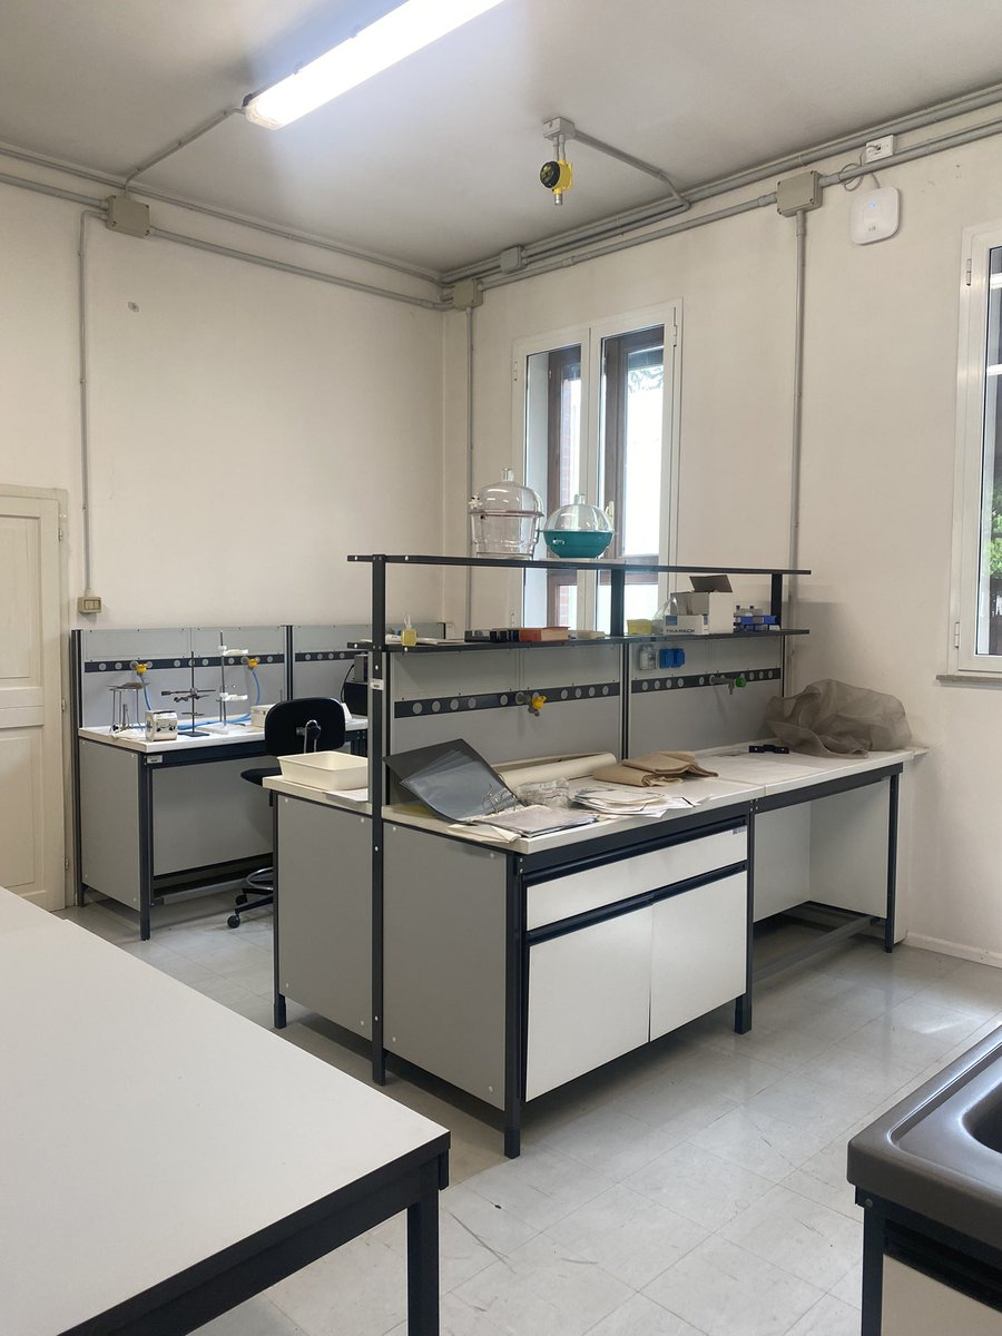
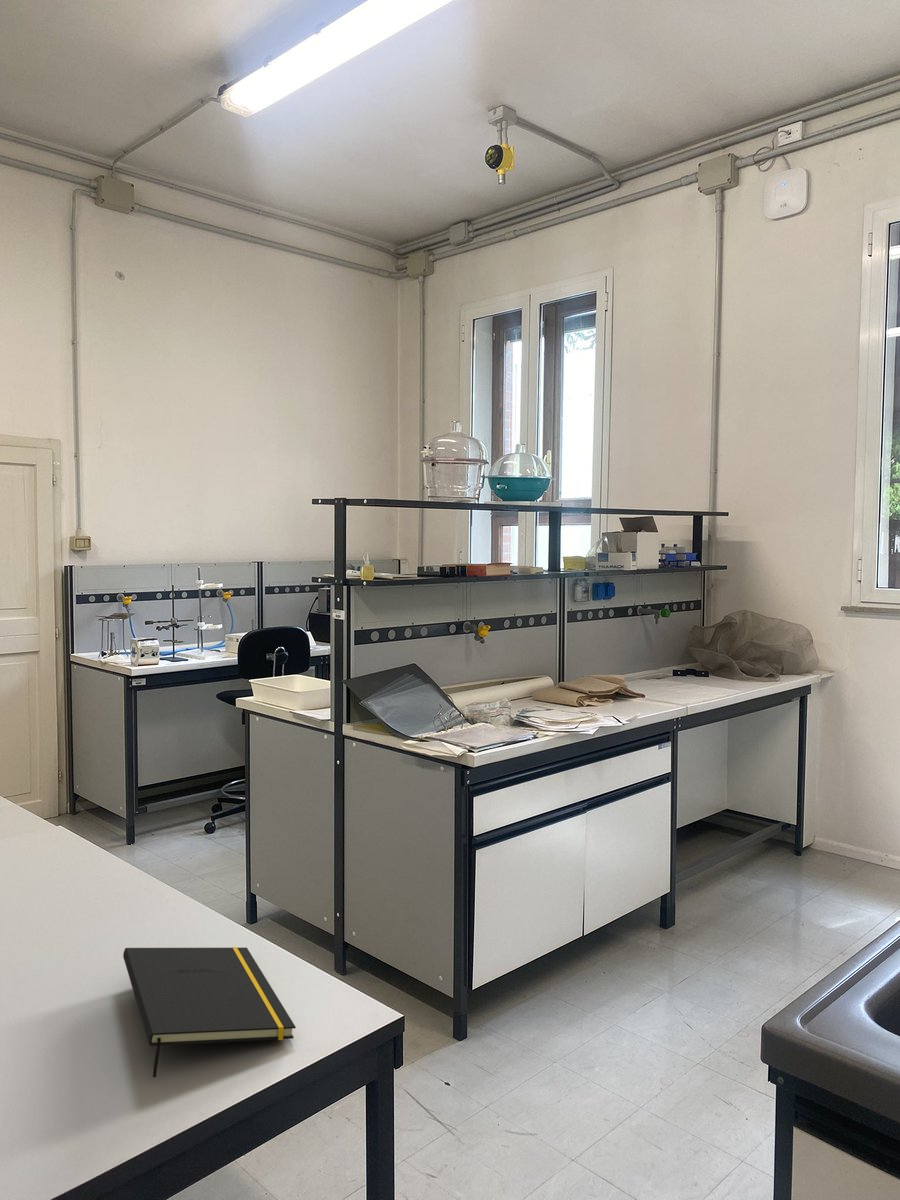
+ notepad (204, 990)
